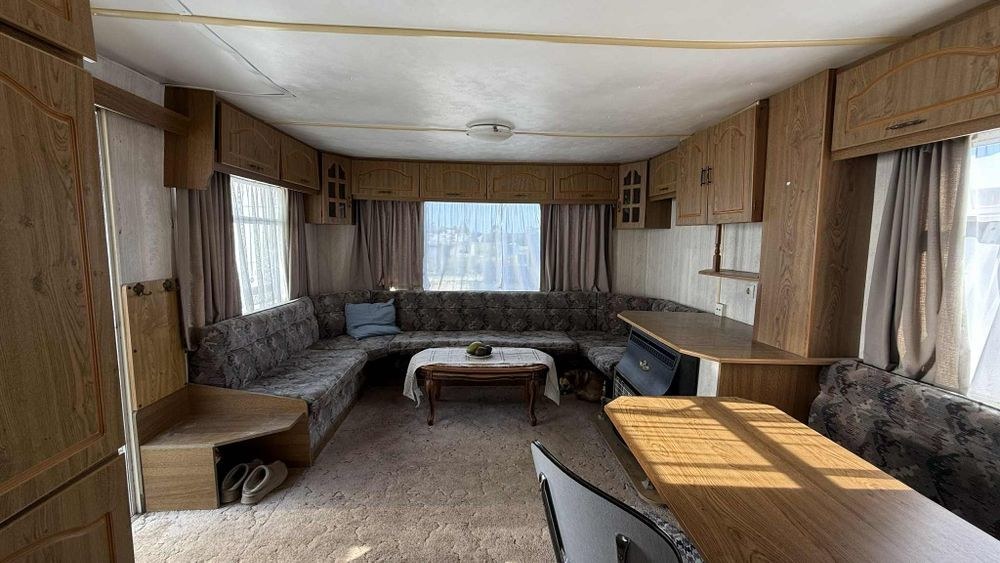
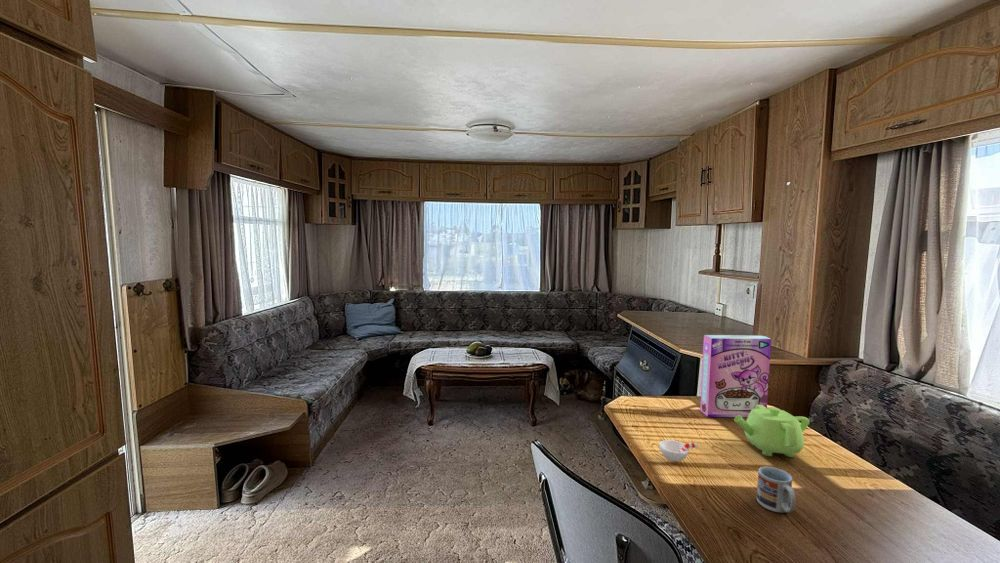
+ teapot (770, 428)
+ cup (778, 492)
+ cereal box (734, 375)
+ cup (676, 450)
